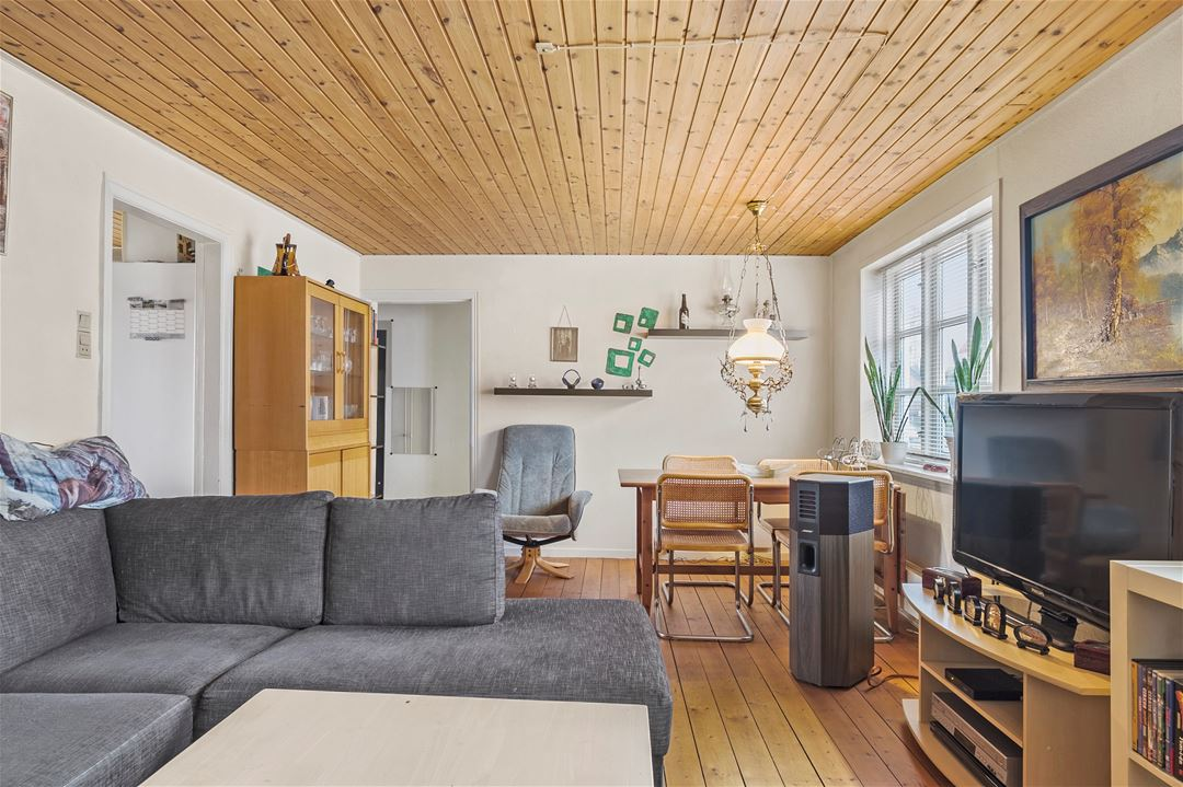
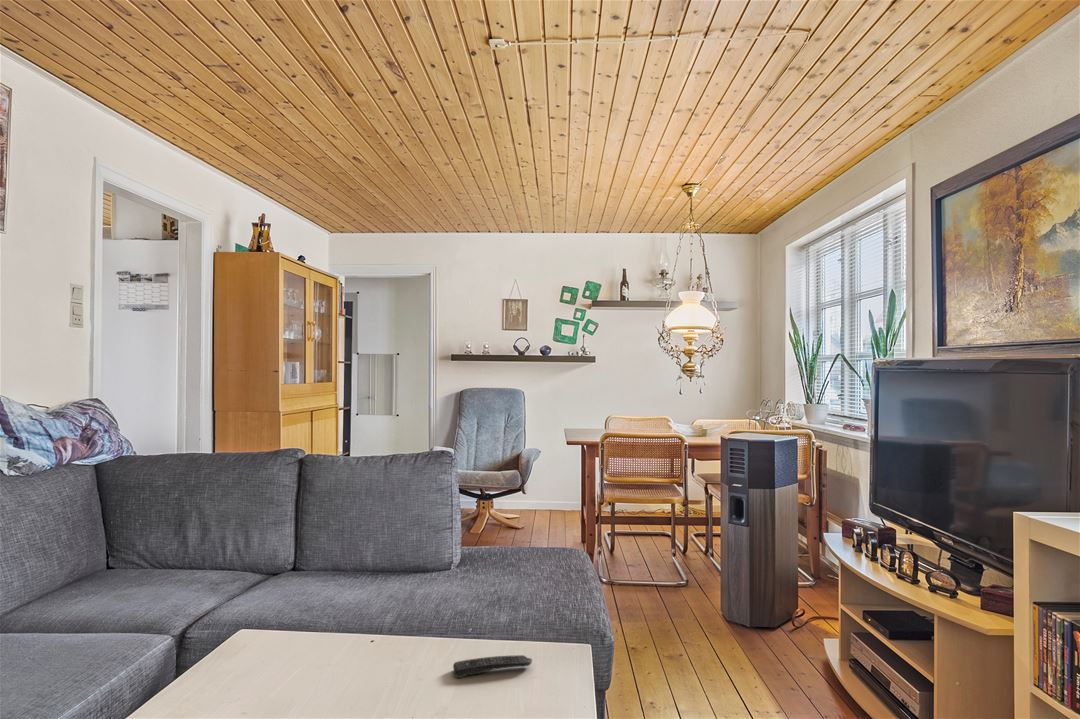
+ remote control (493, 664)
